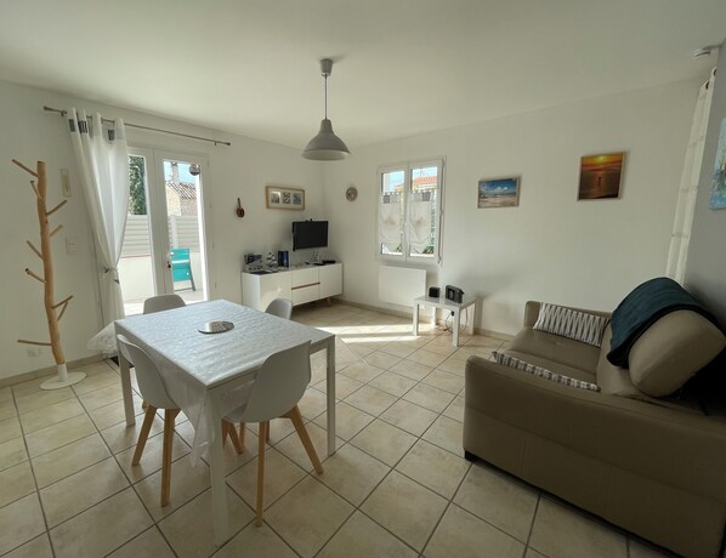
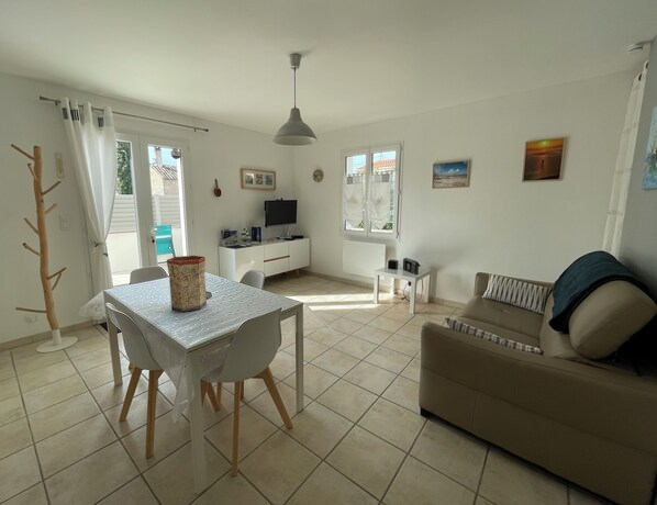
+ vase (188, 282)
